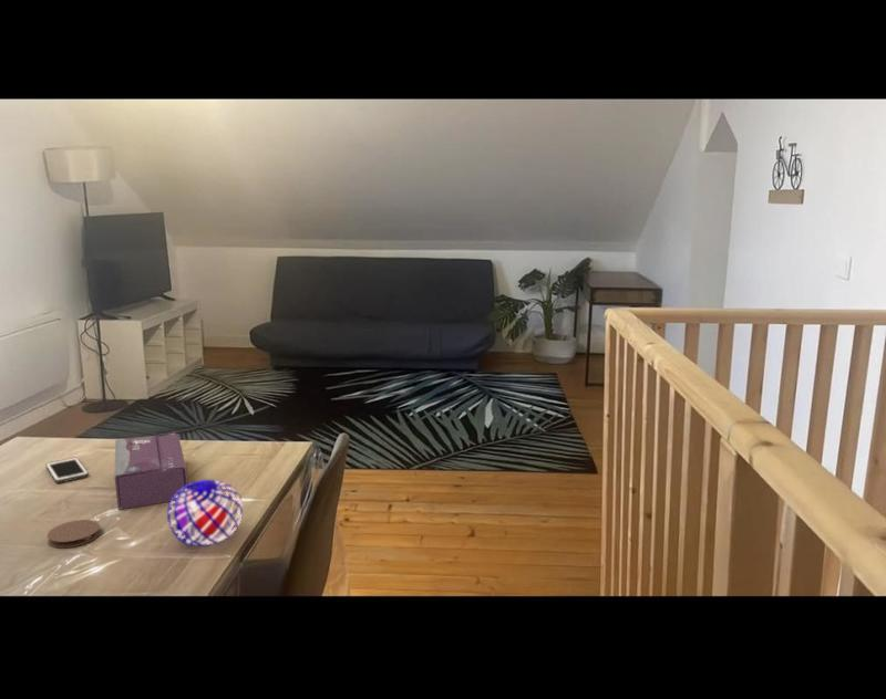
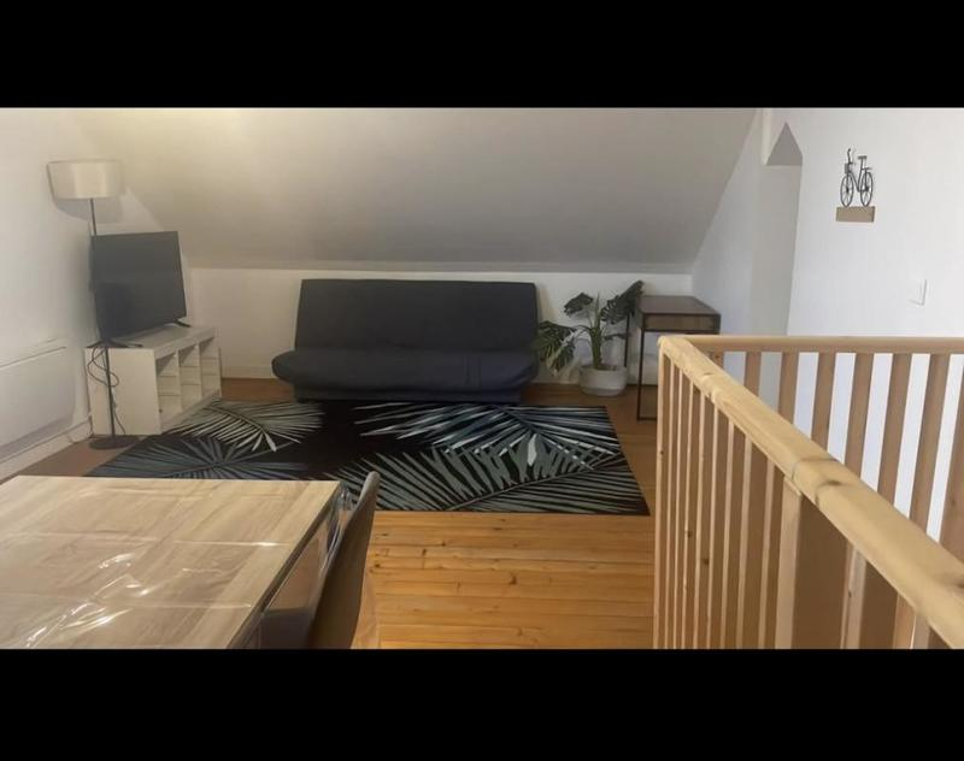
- tissue box (151, 467)
- decorative orb (205, 511)
- cell phone (66, 469)
- coaster (73, 533)
